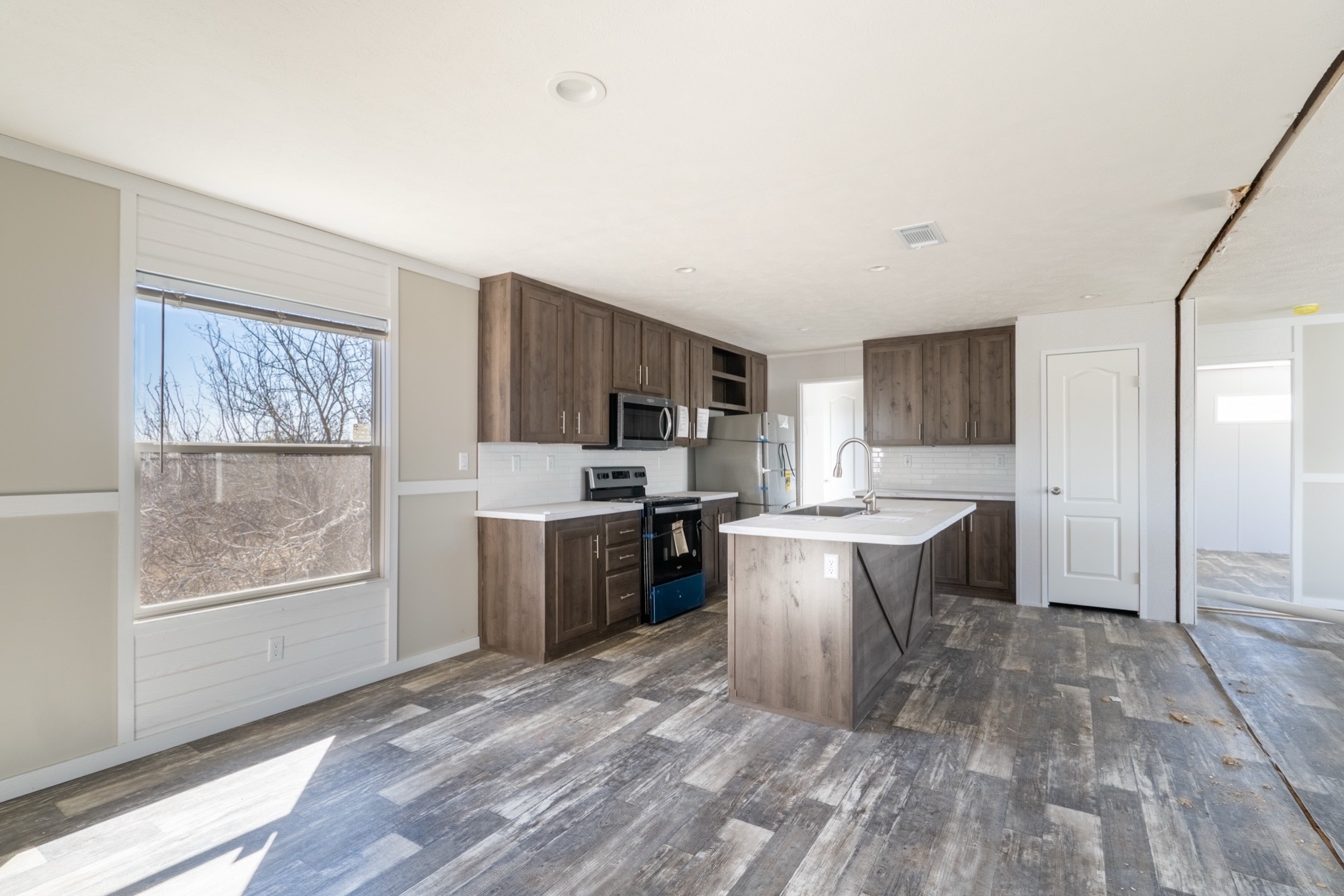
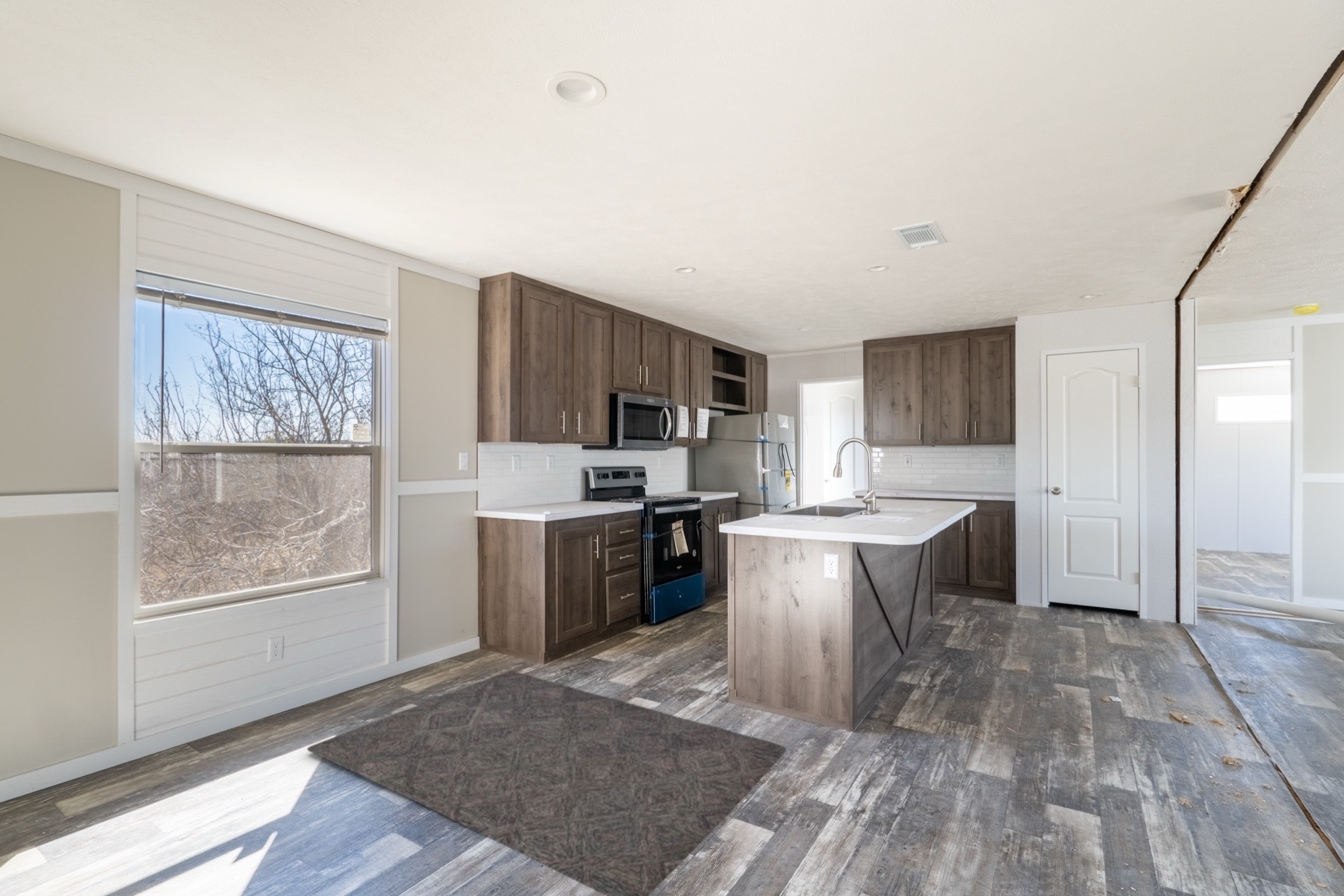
+ rug (551, 749)
